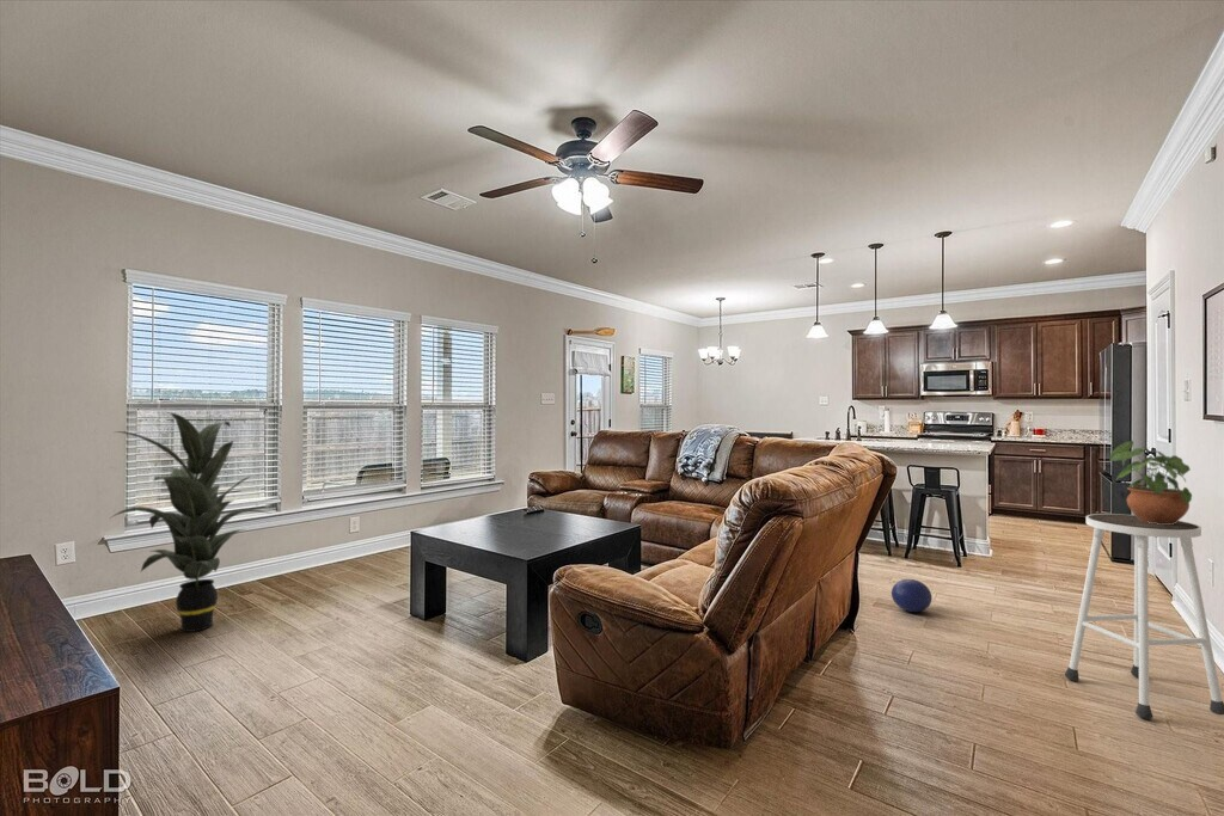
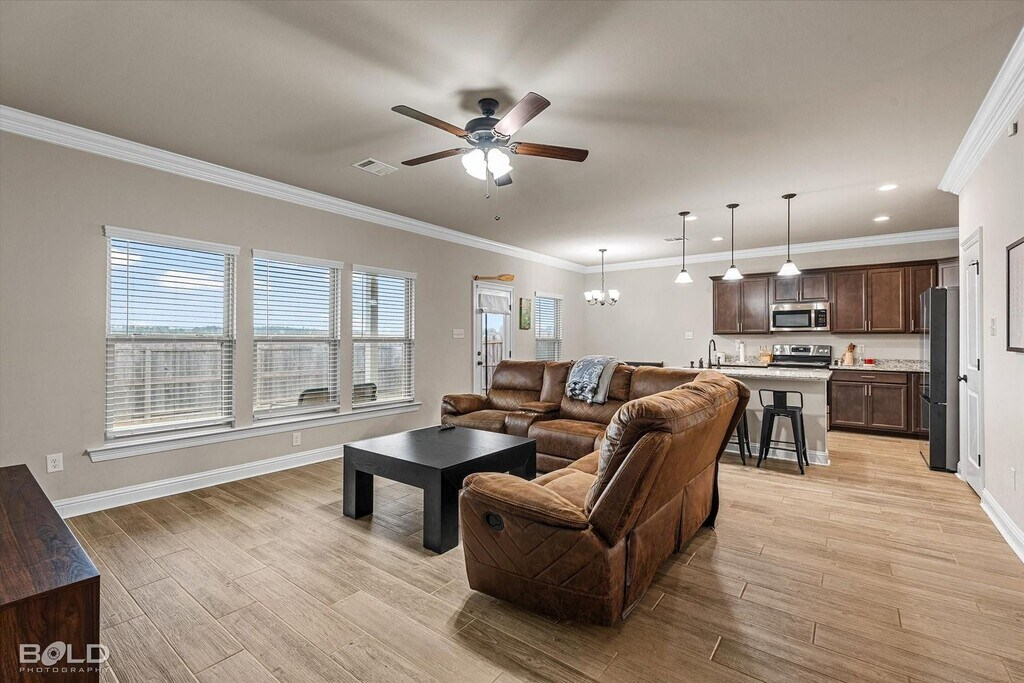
- ball (911, 595)
- potted plant (1148, 480)
- indoor plant (185, 520)
- stool (1140, 608)
